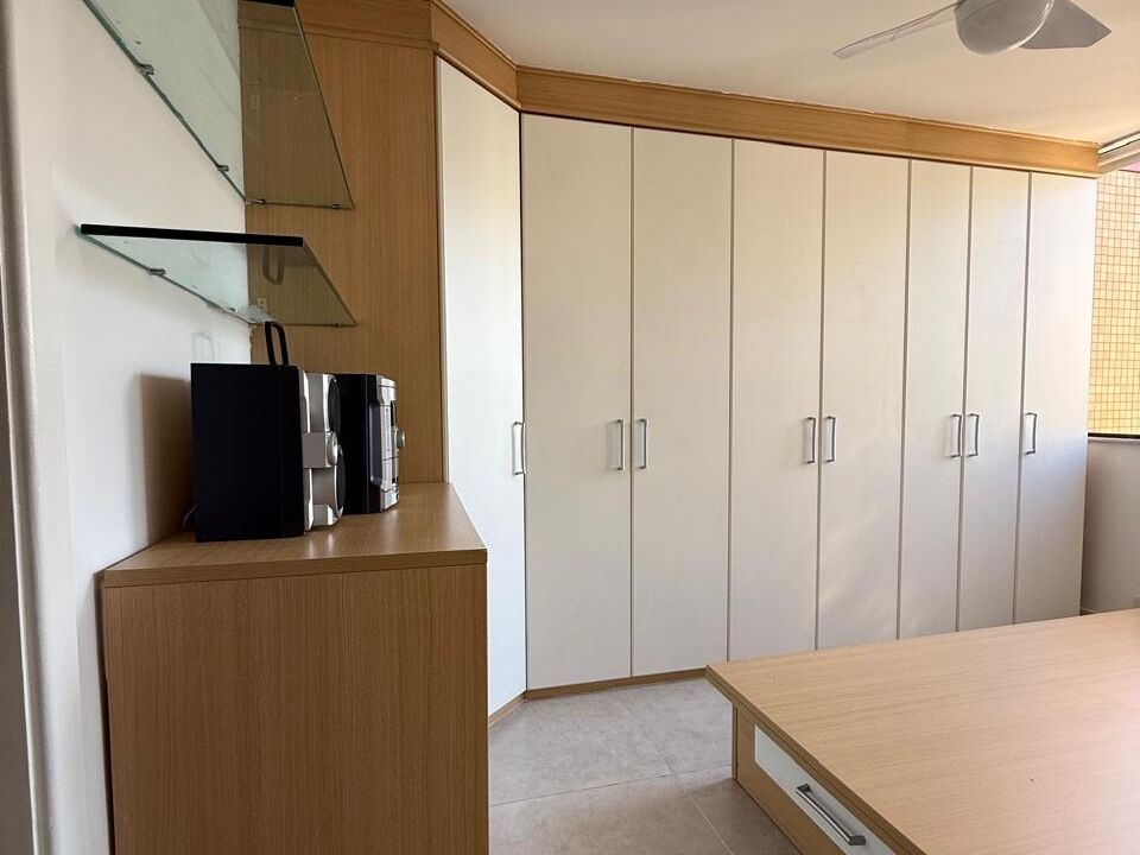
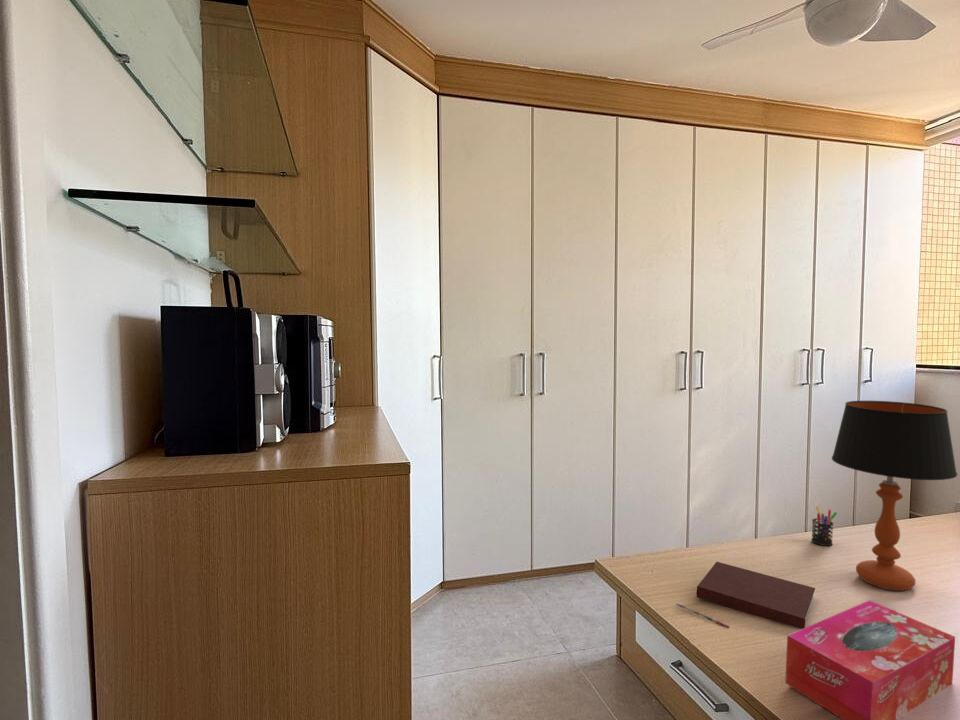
+ pen holder (825, 524)
+ table lamp (889, 494)
+ notebook (755, 592)
+ tissue box (869, 660)
+ pen (701, 614)
